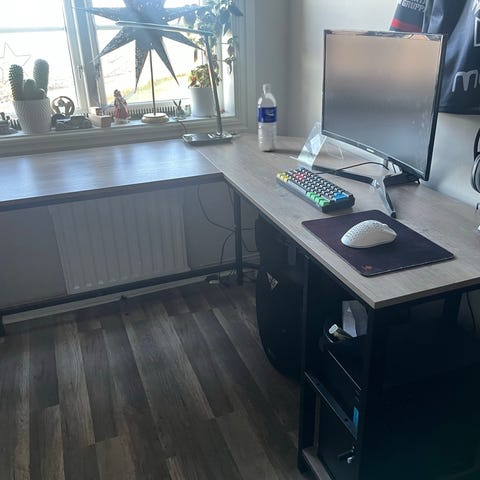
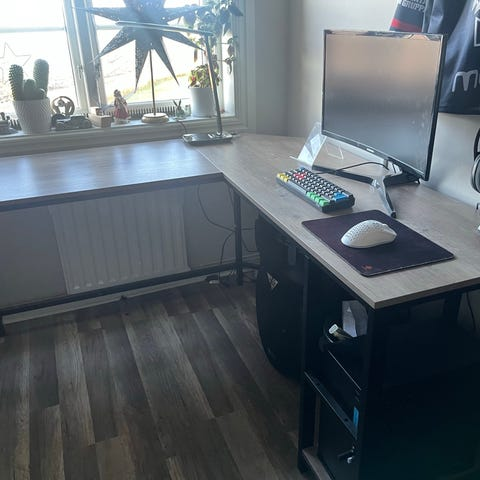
- water bottle (267, 118)
